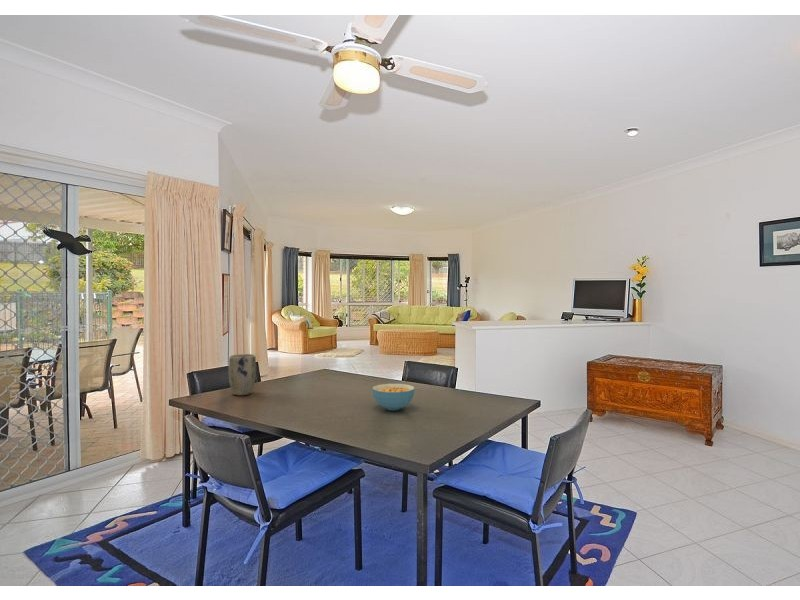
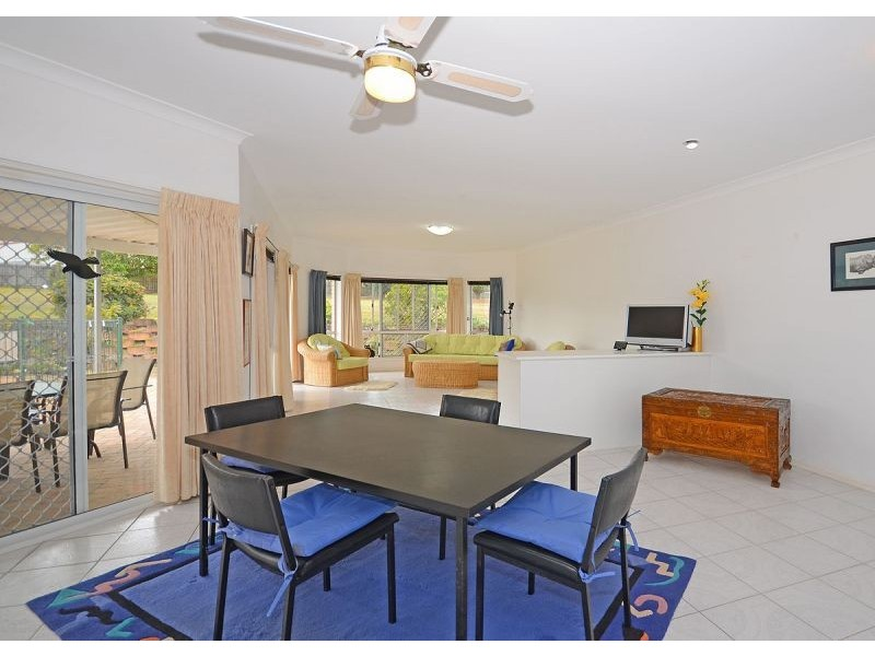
- cereal bowl (393, 398)
- plant pot (242, 374)
